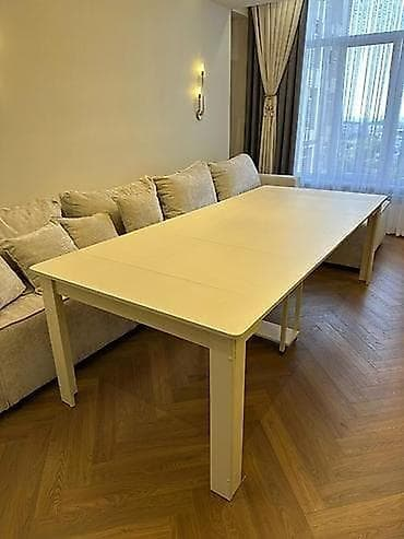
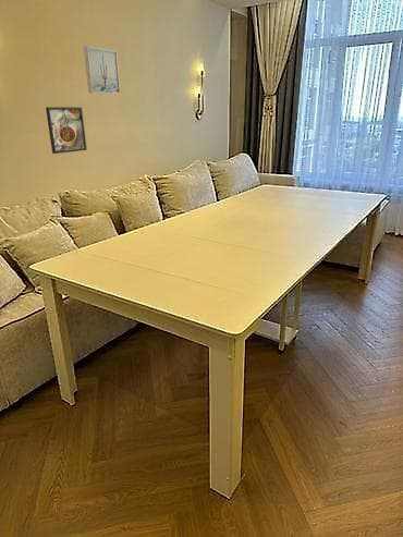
+ wall art (102, 71)
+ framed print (66, 130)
